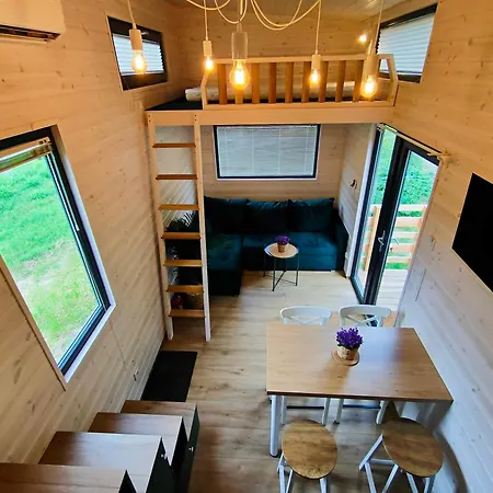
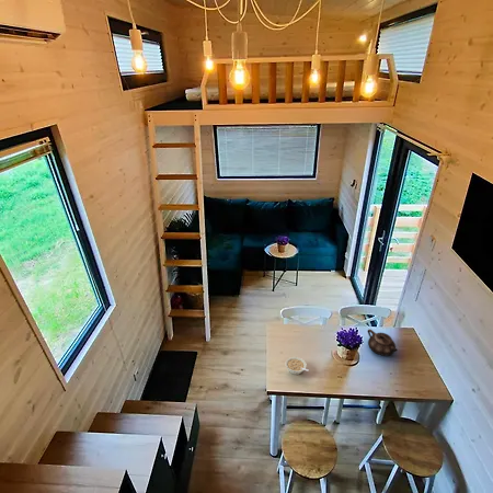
+ legume (296, 366)
+ teapot (381, 341)
